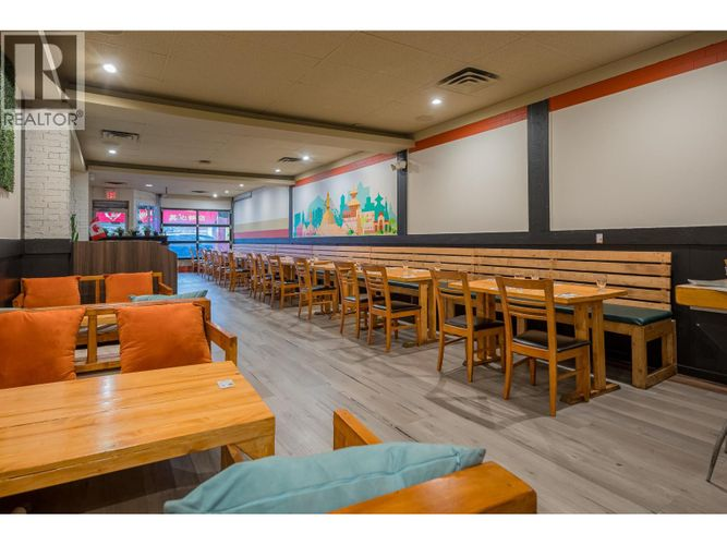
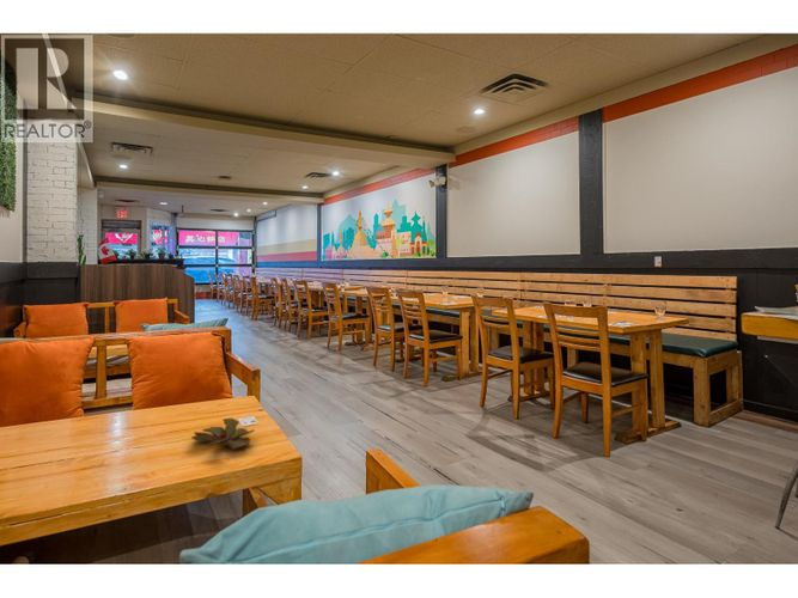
+ succulent plant (225, 433)
